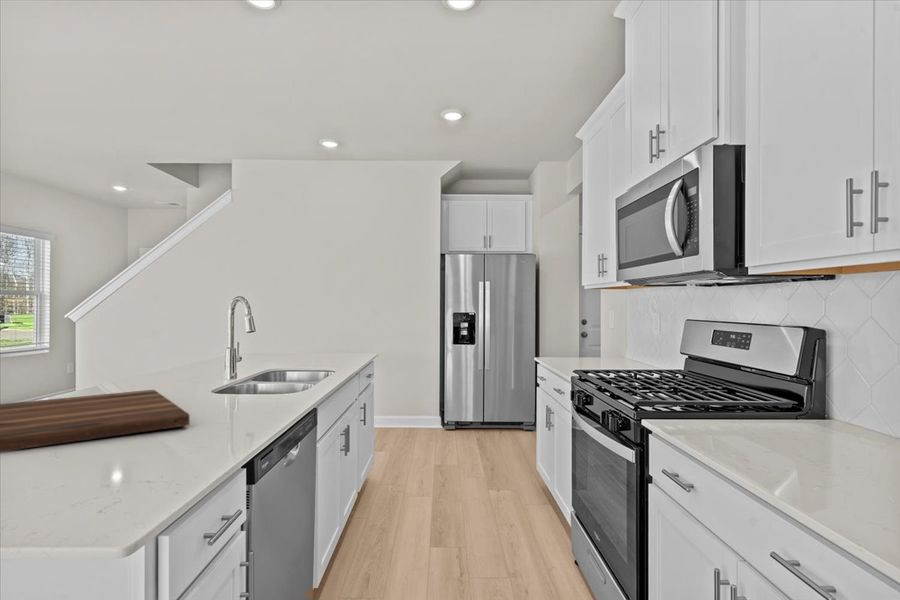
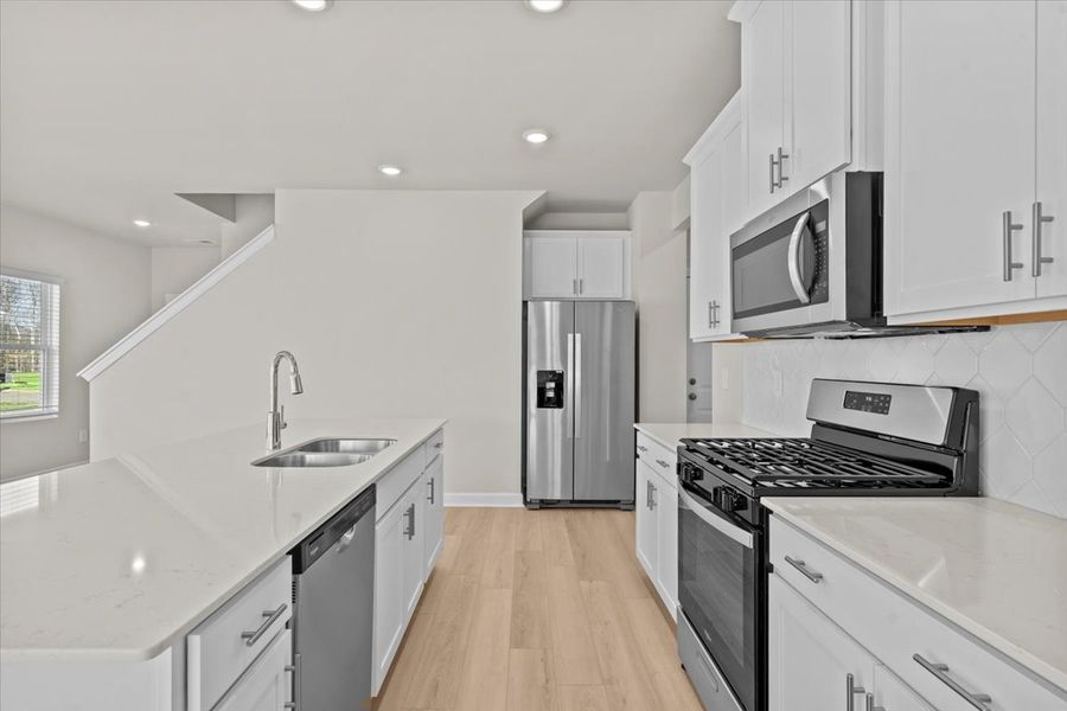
- cutting board (79, 415)
